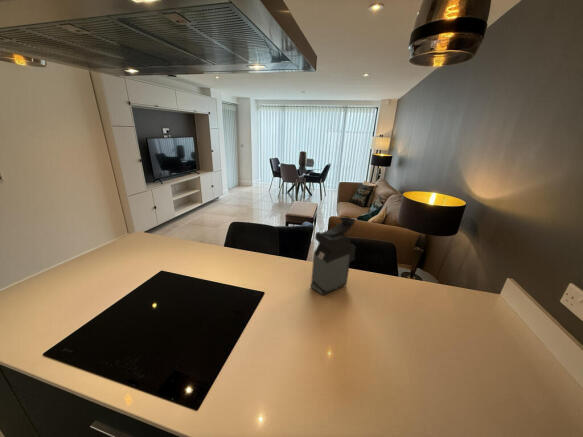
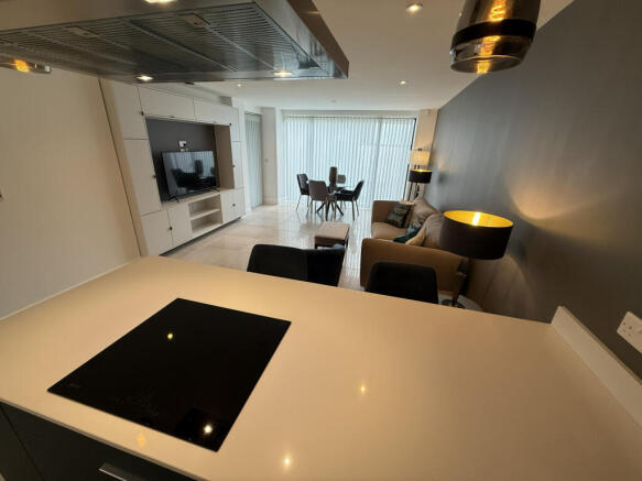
- coffee maker (334, 254)
